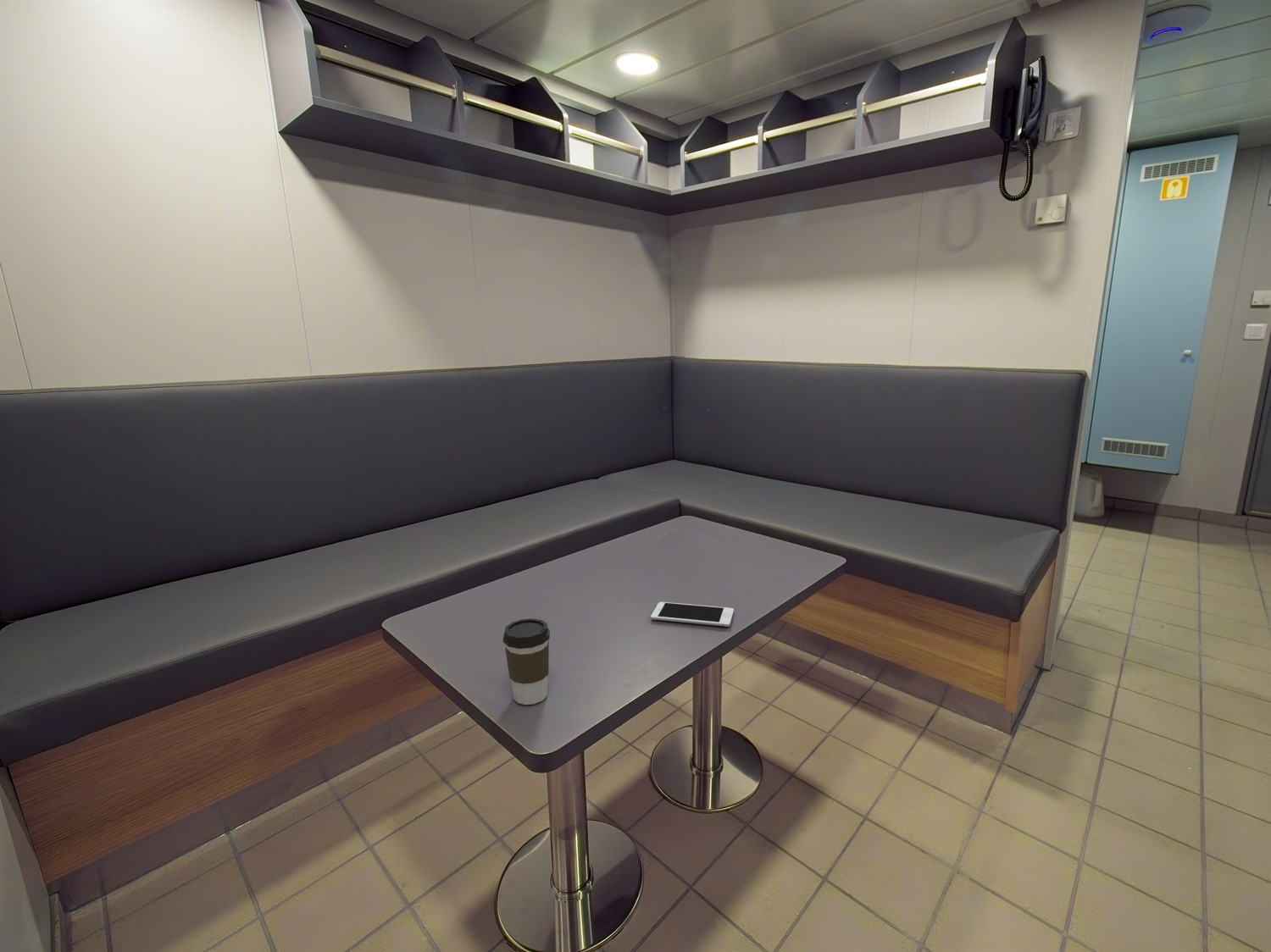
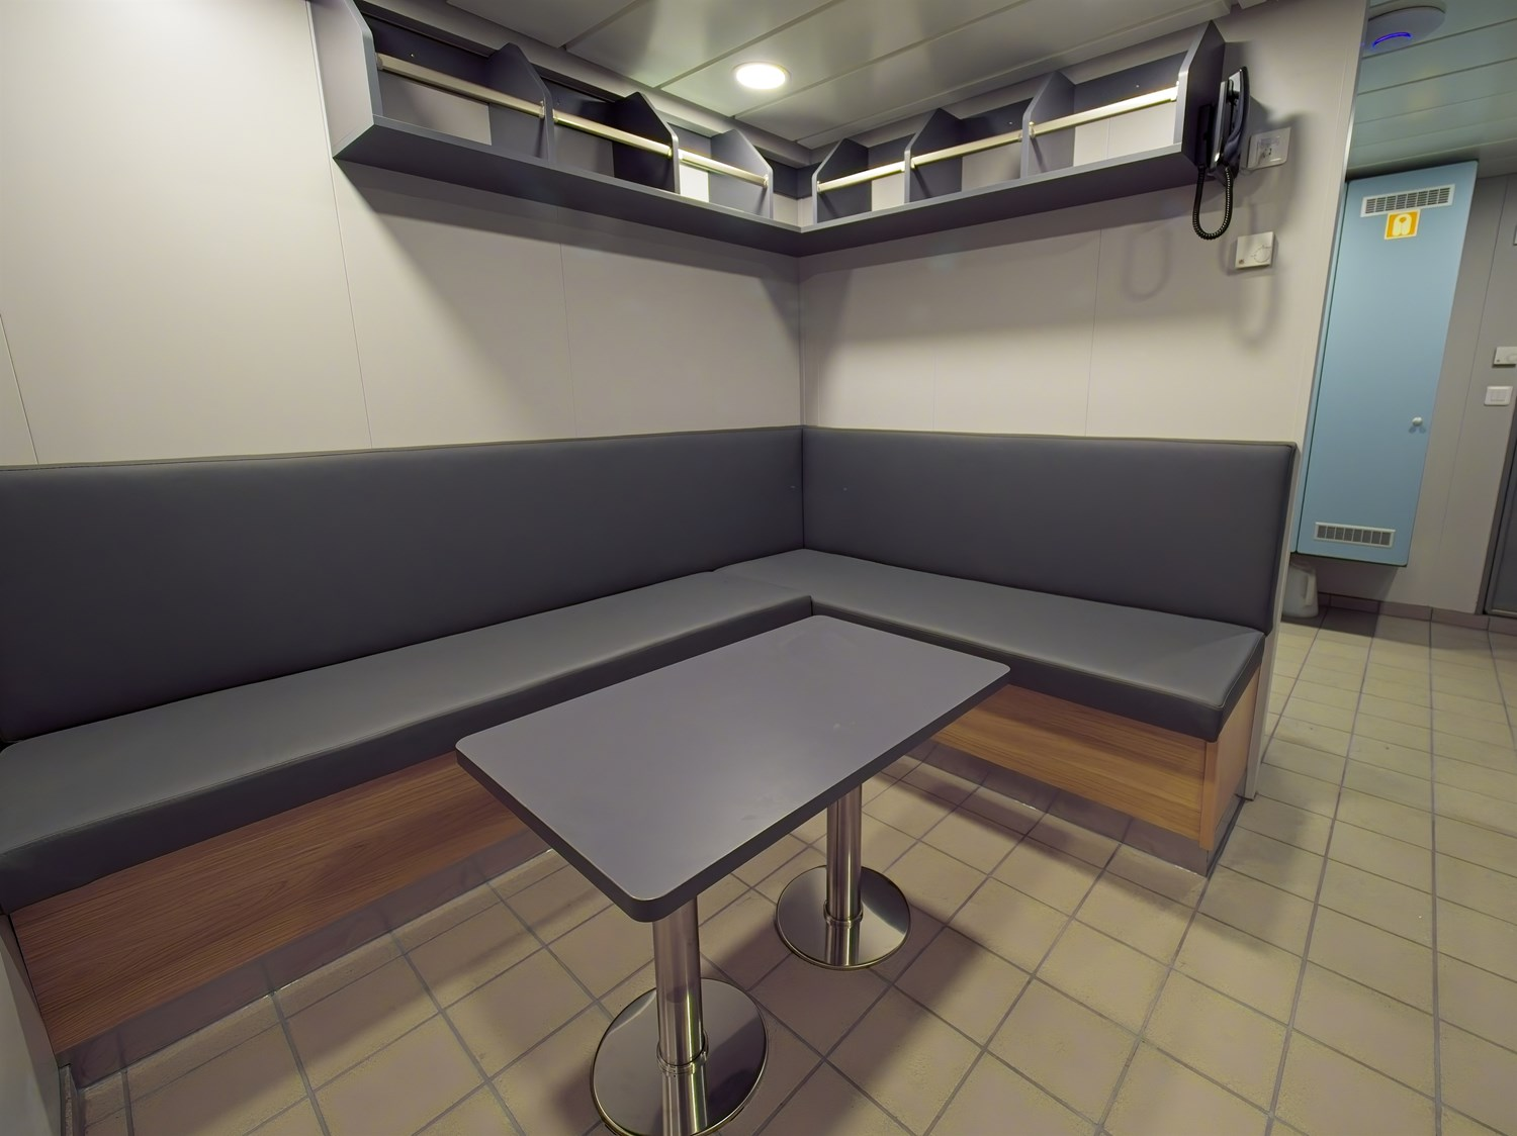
- coffee cup (528, 661)
- cell phone (692, 613)
